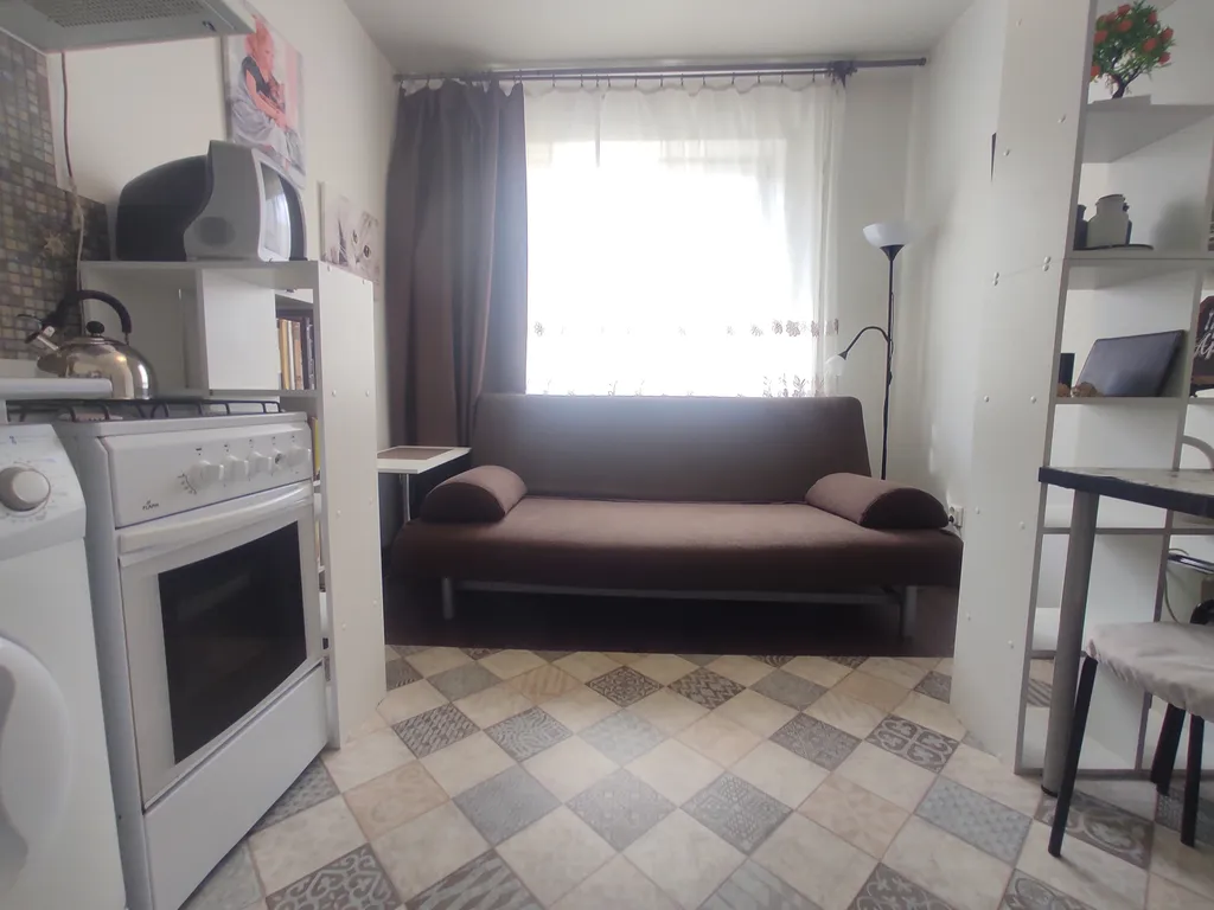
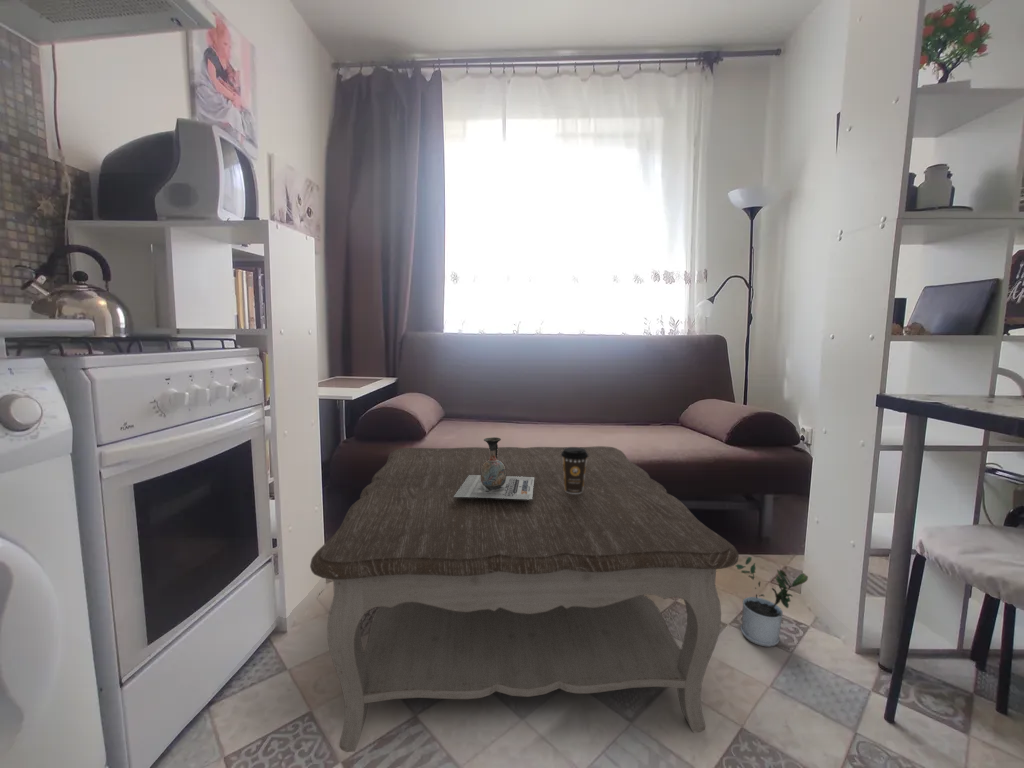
+ coffee table (515, 553)
+ coffee cup (574, 469)
+ potted plant (765, 601)
+ decorative vase (497, 464)
